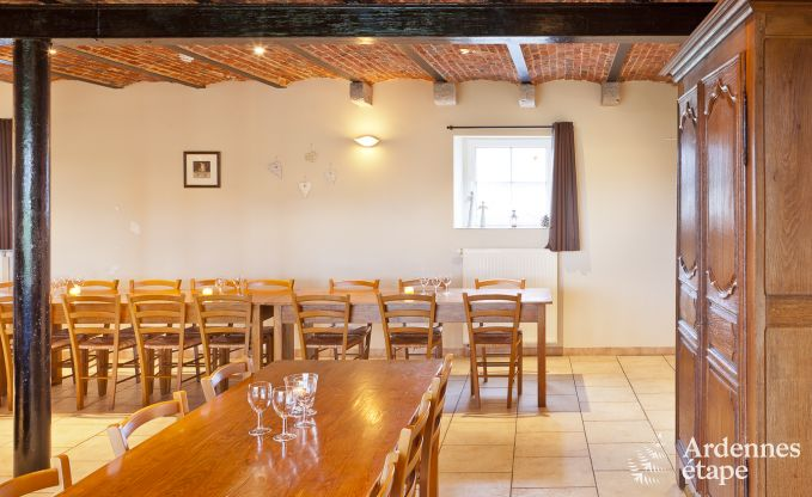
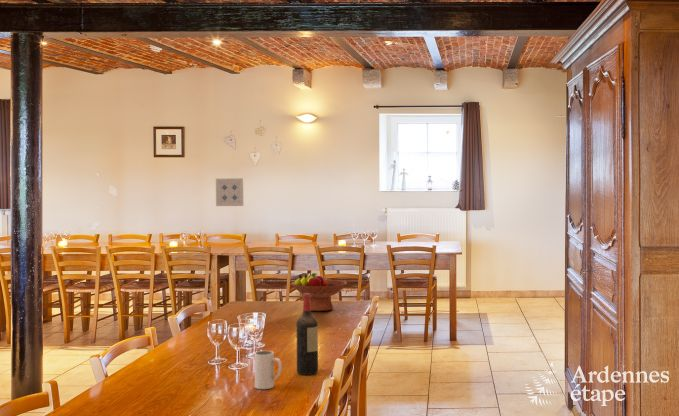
+ wall art (229, 192)
+ wine bottle (307, 332)
+ mug (268, 370)
+ fruit bowl (319, 290)
